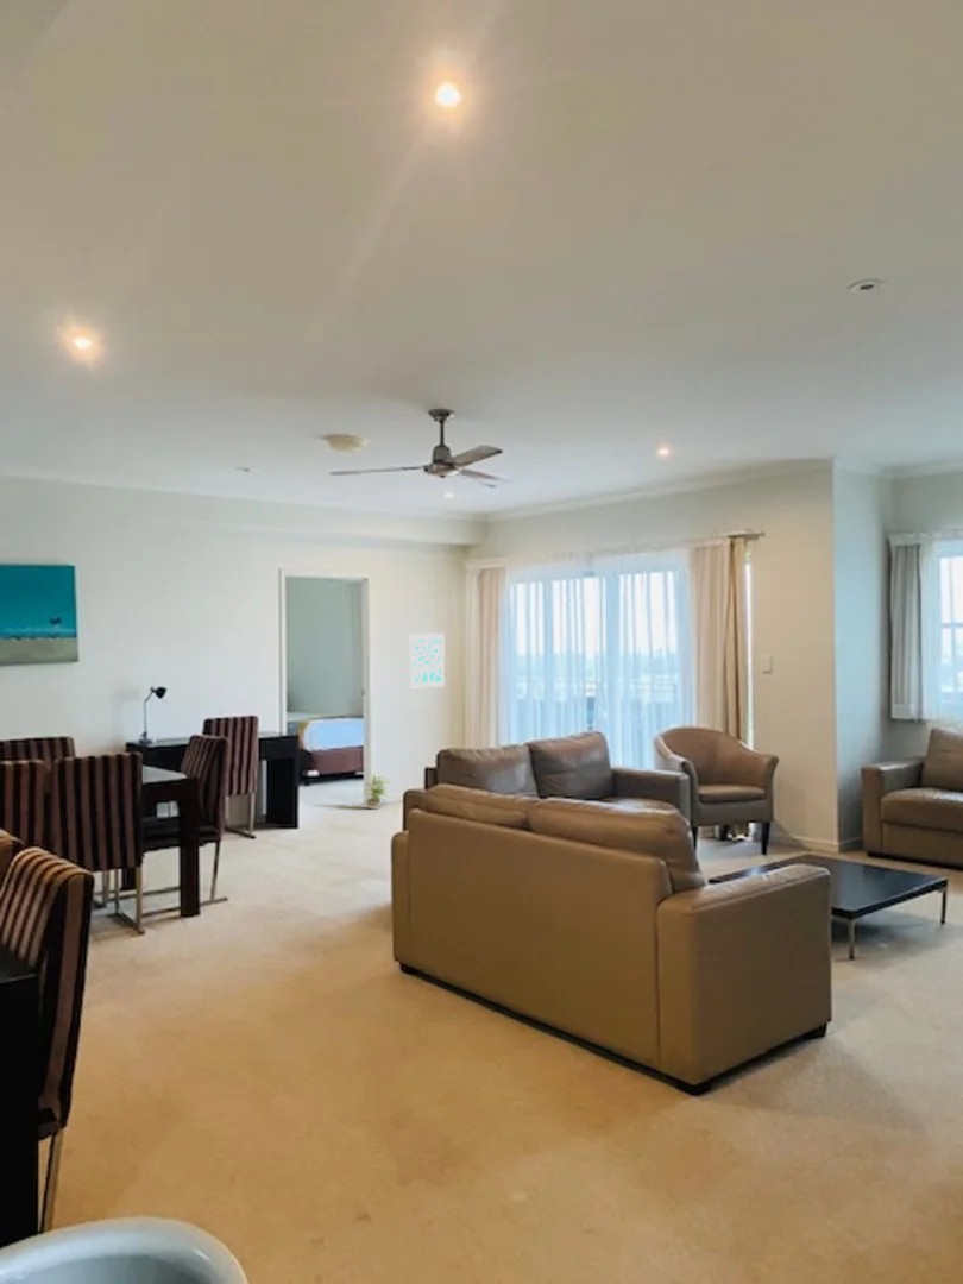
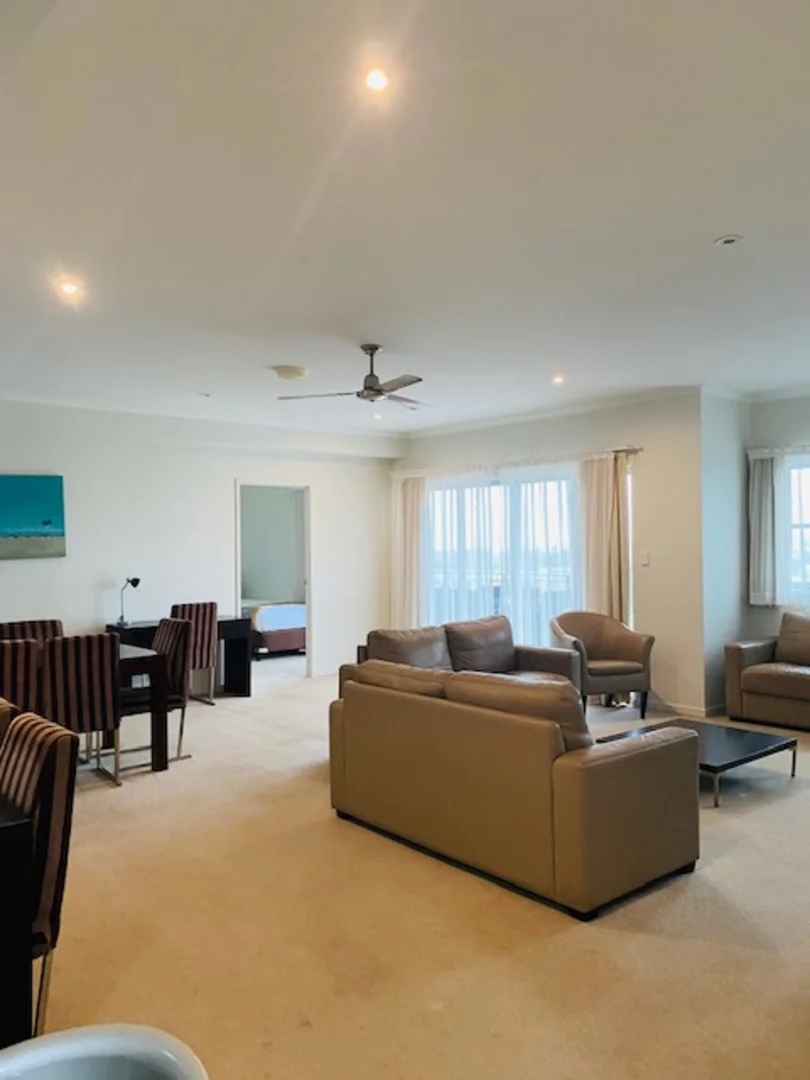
- potted plant (374, 788)
- wall art (427, 660)
